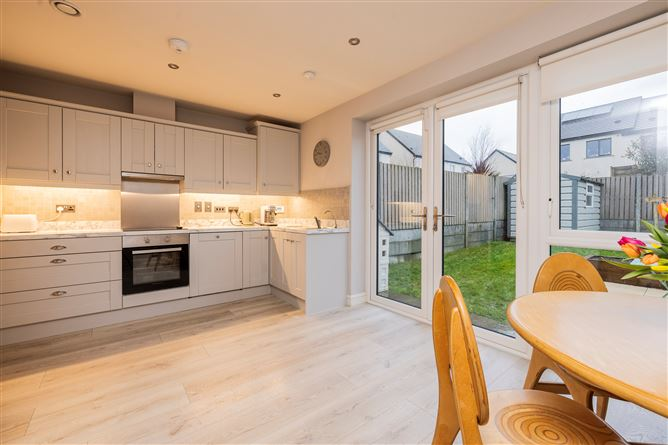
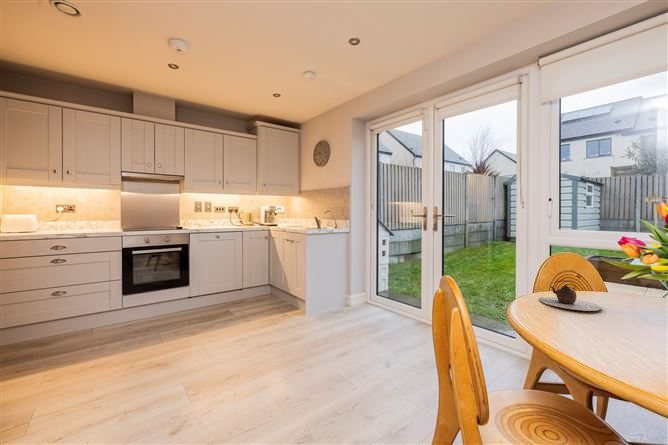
+ teapot (568, 291)
